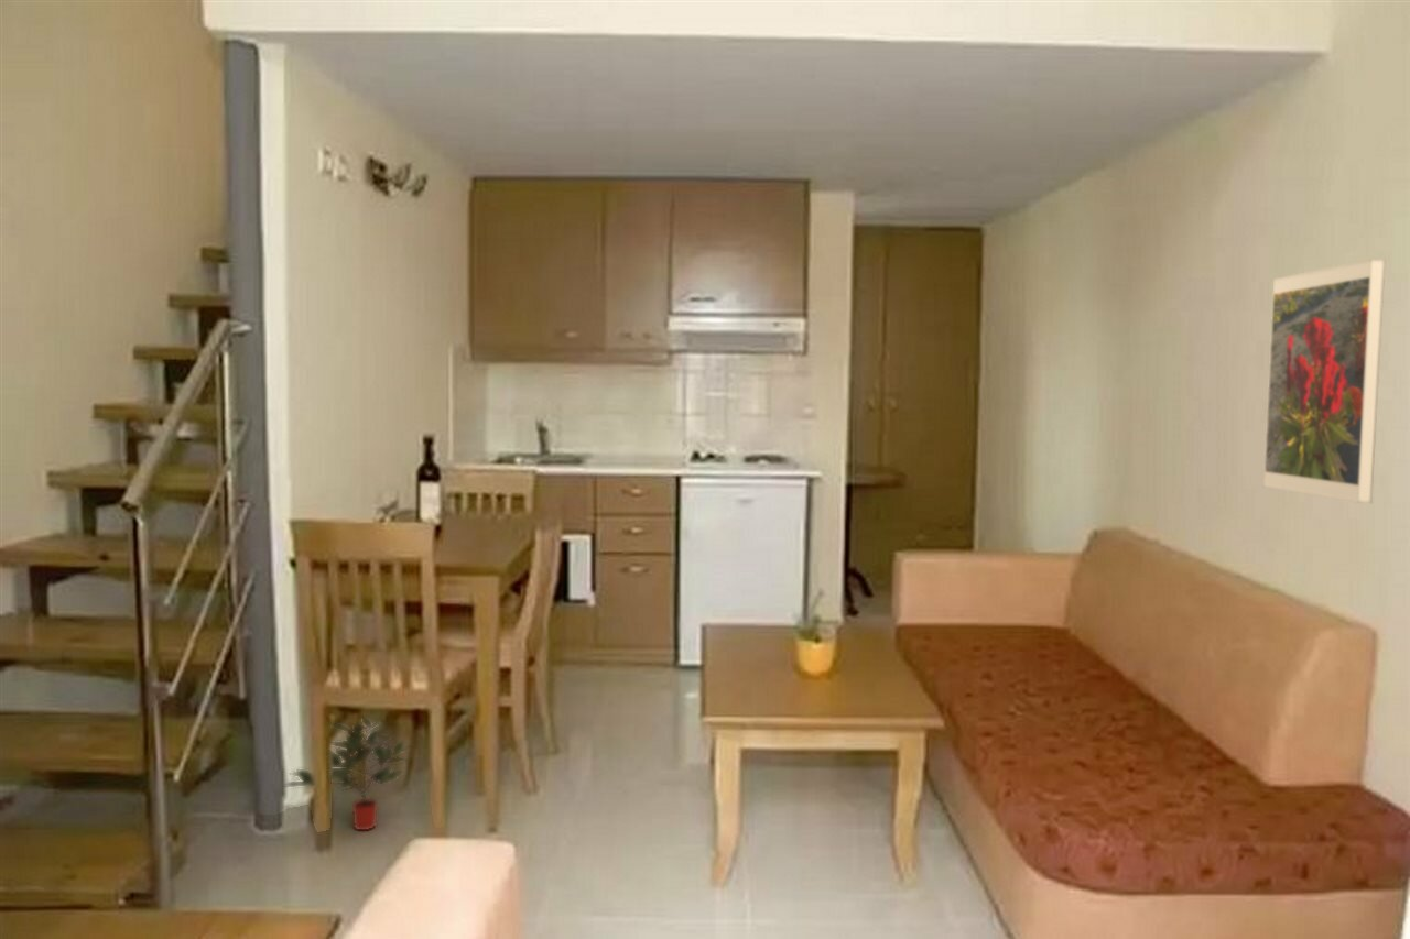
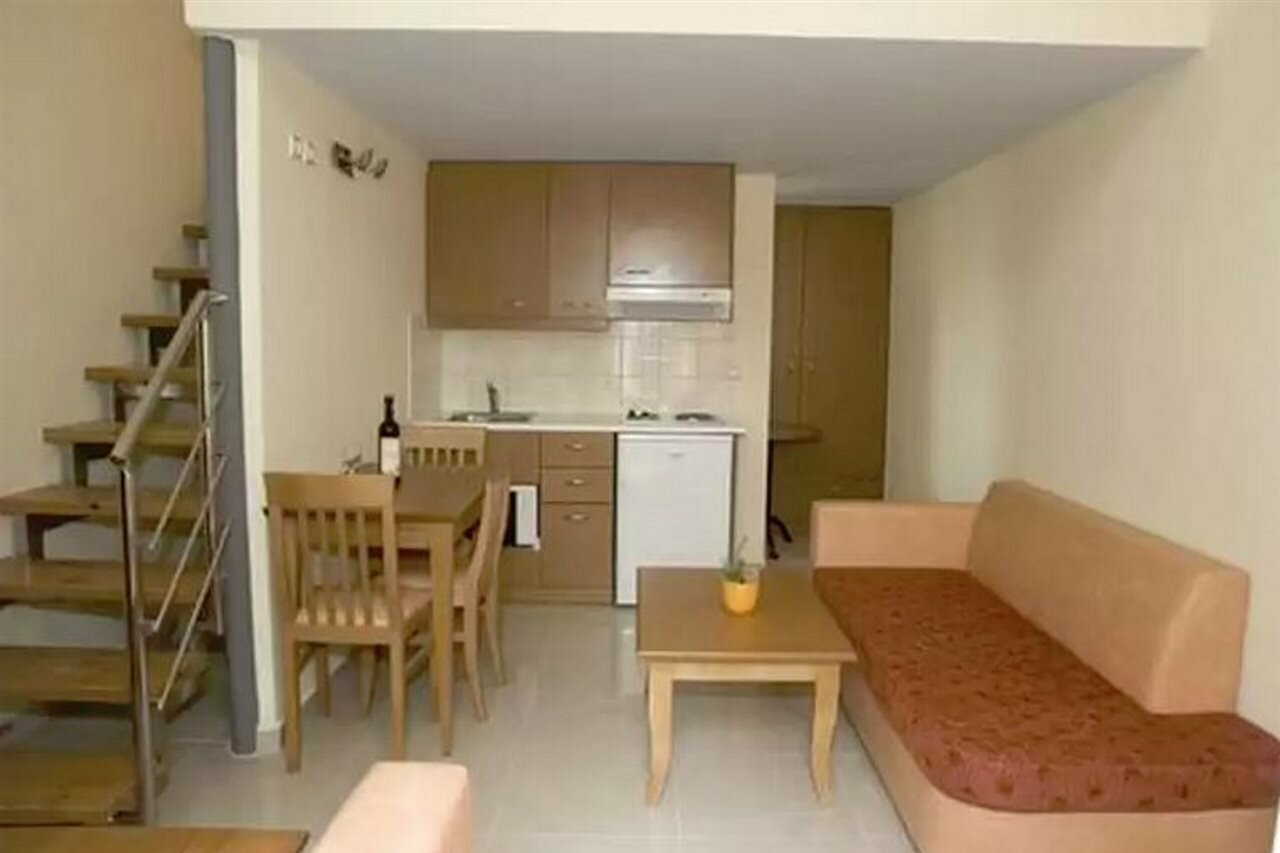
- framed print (1319, 382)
- potted plant (352, 769)
